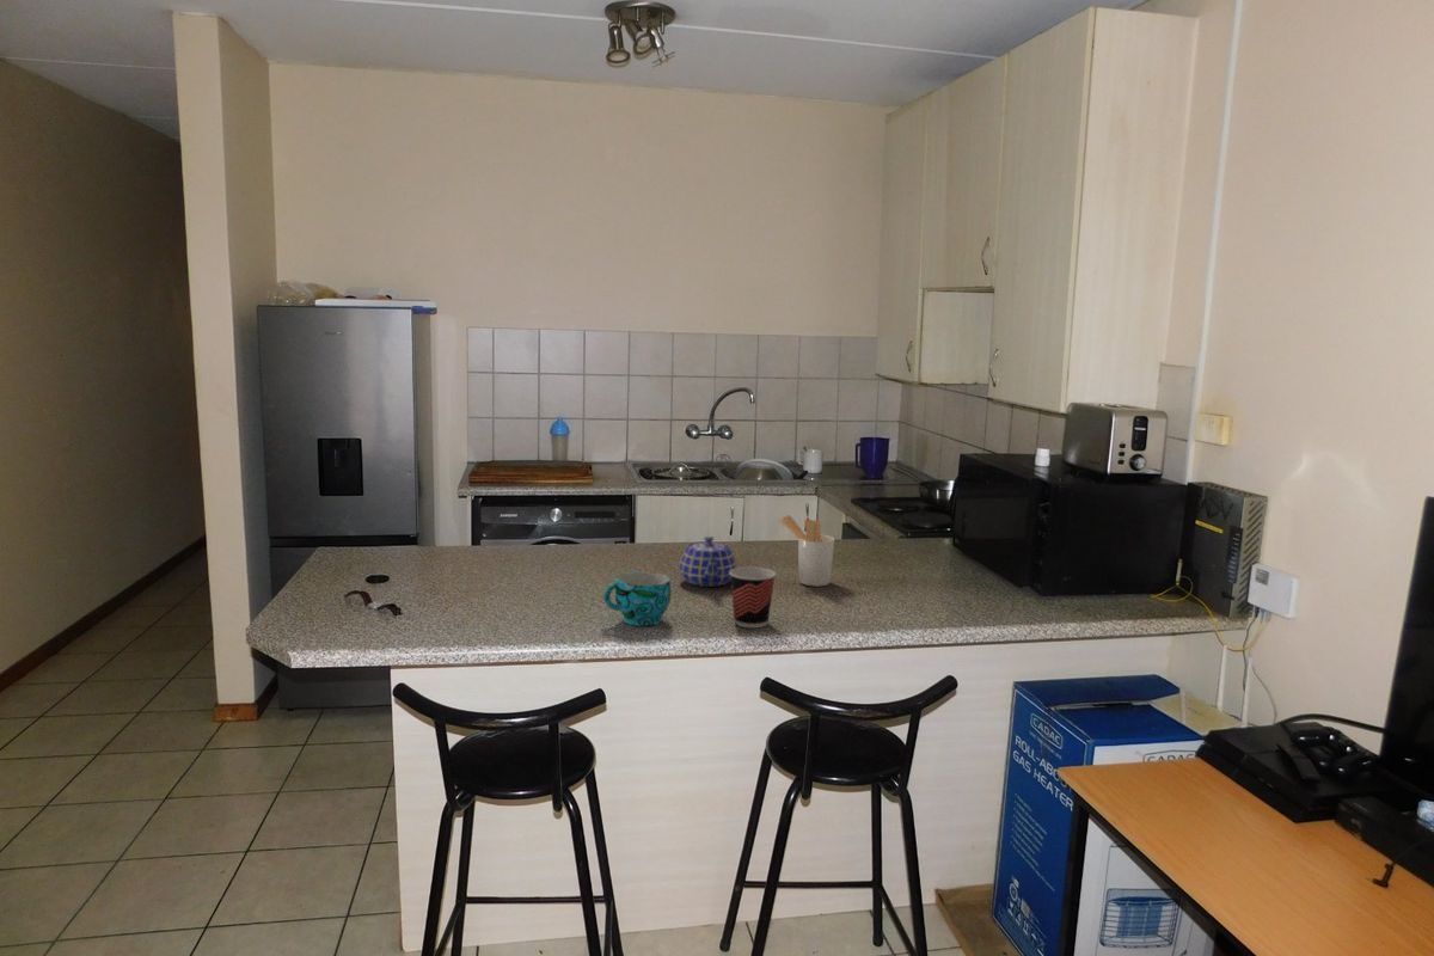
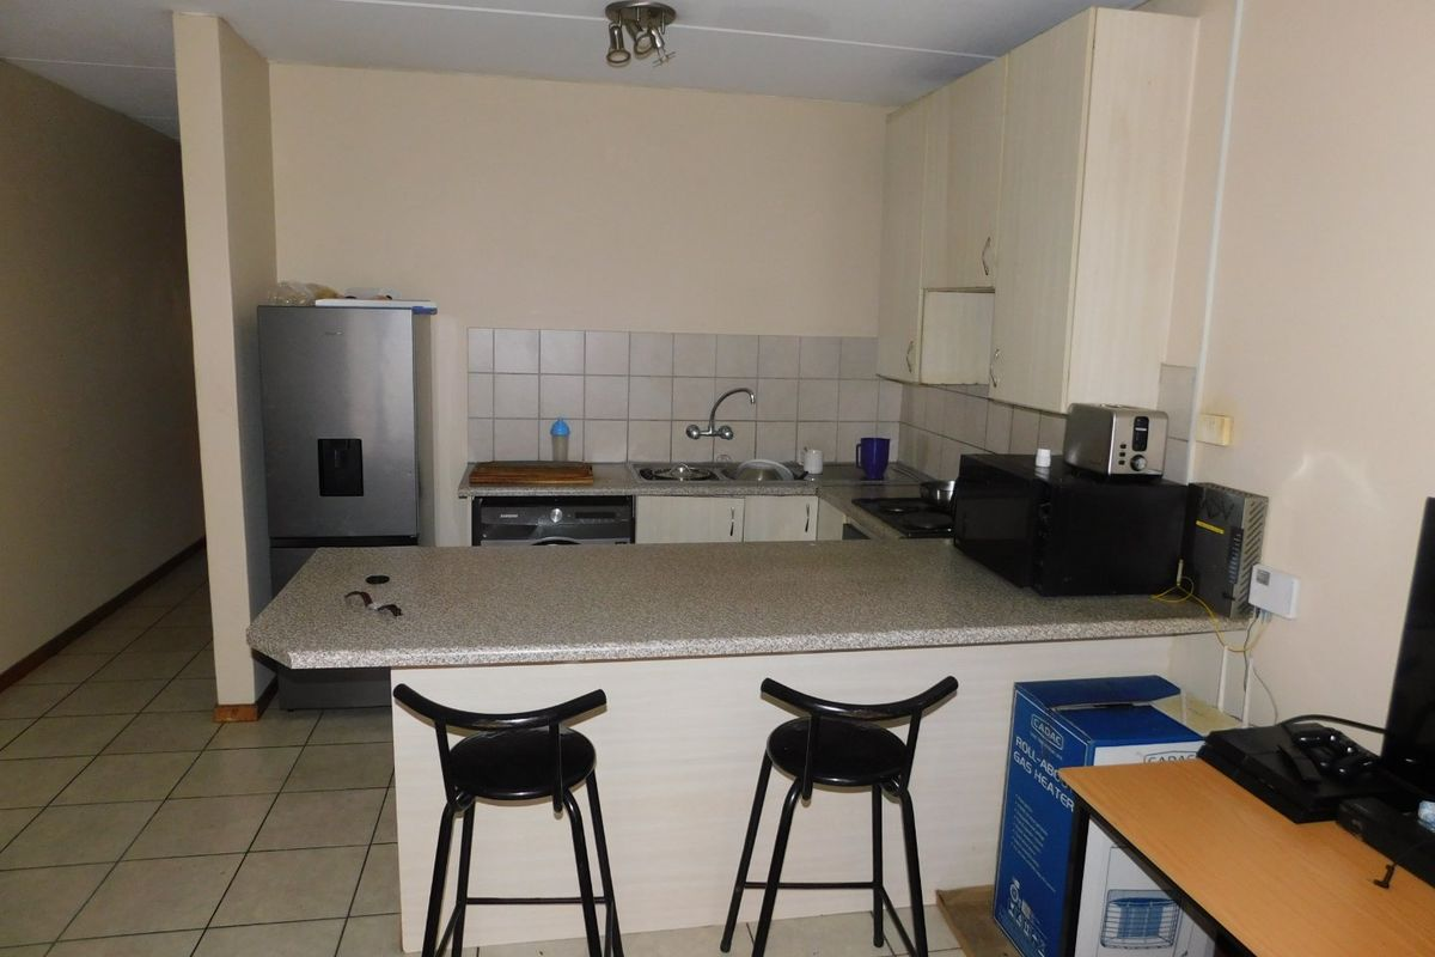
- cup (639, 600)
- utensil holder (805, 549)
- teapot (709, 559)
- cup (752, 598)
